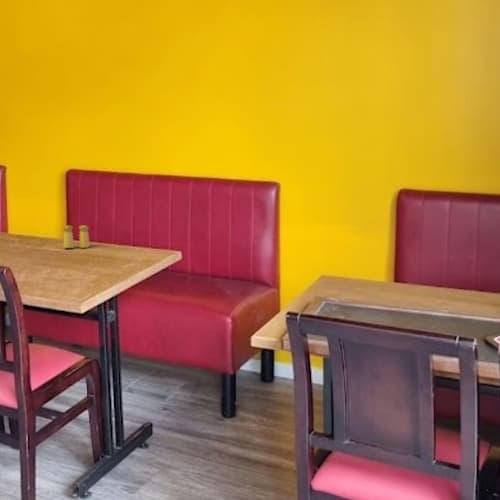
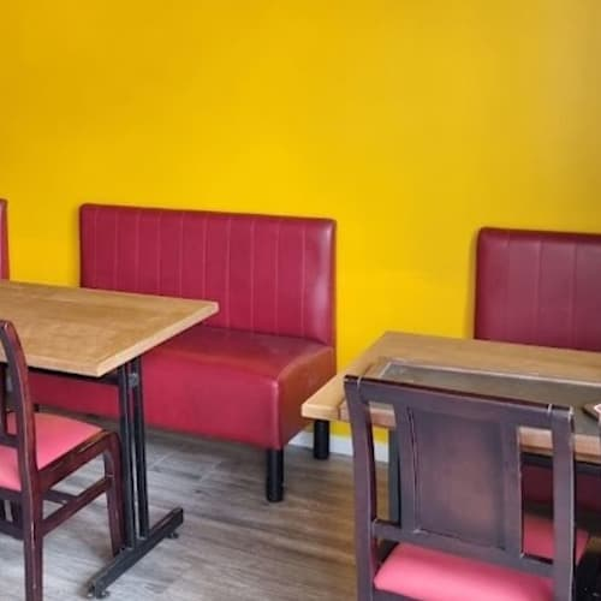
- salt and pepper shaker (72, 236)
